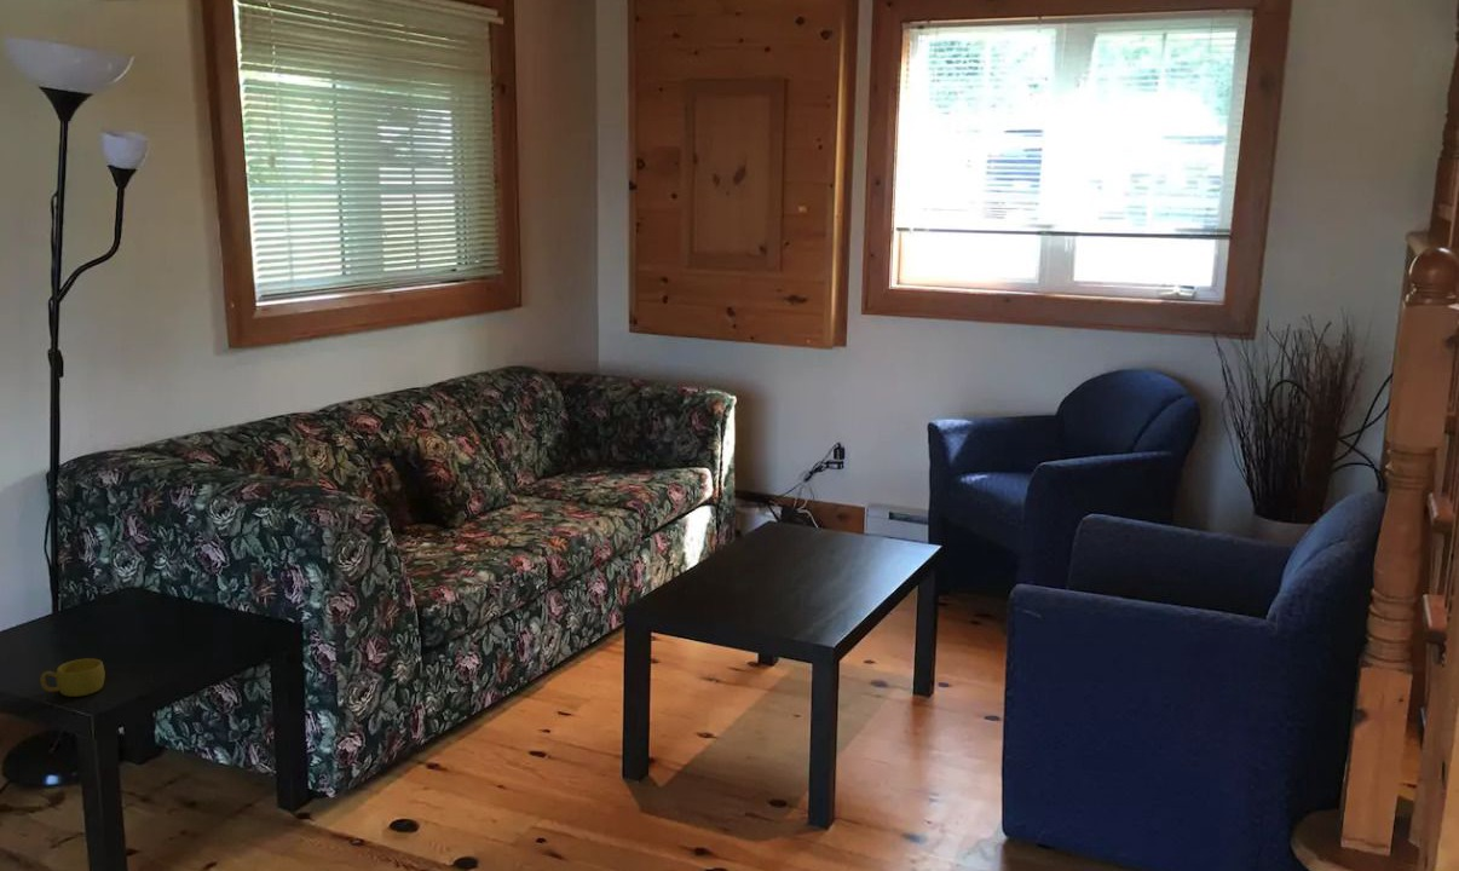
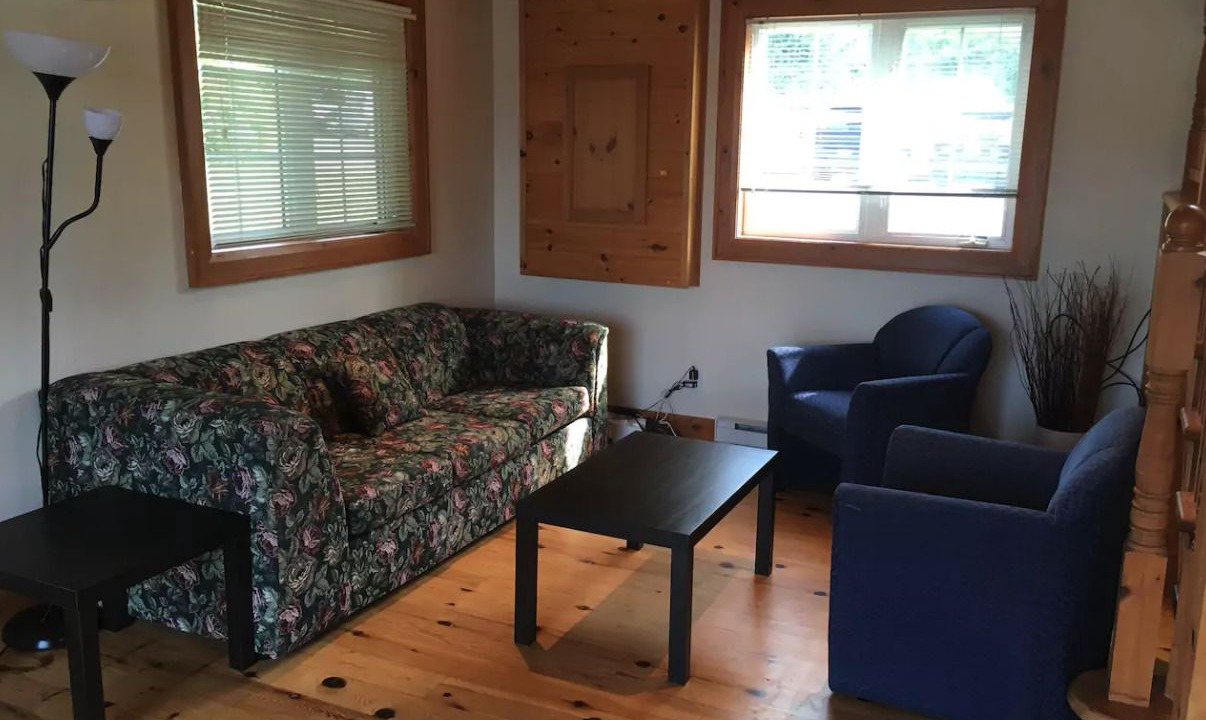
- cup (73, 679)
